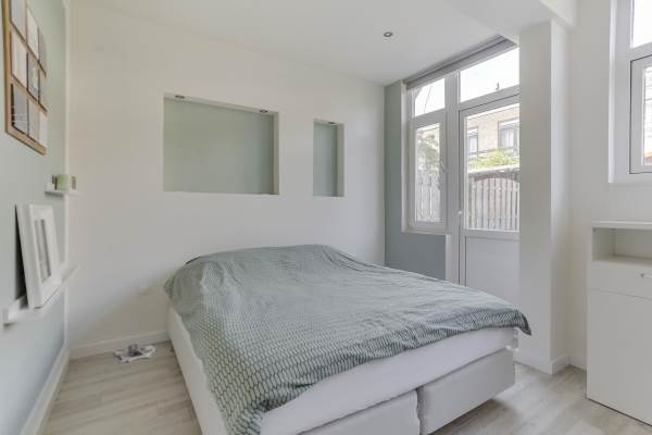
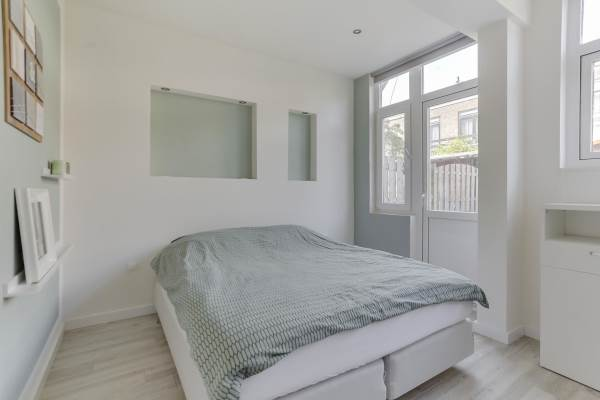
- slippers (134, 348)
